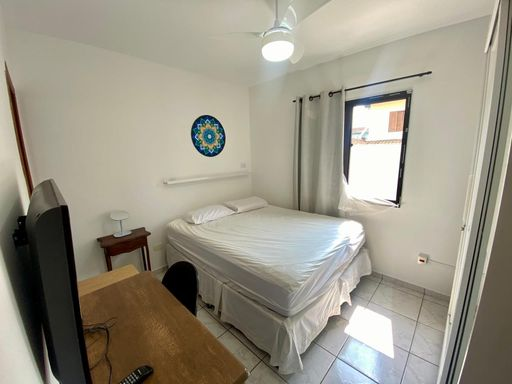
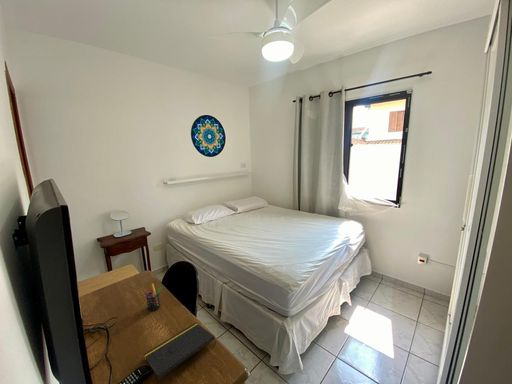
+ notepad (180, 346)
+ pen holder (154, 296)
